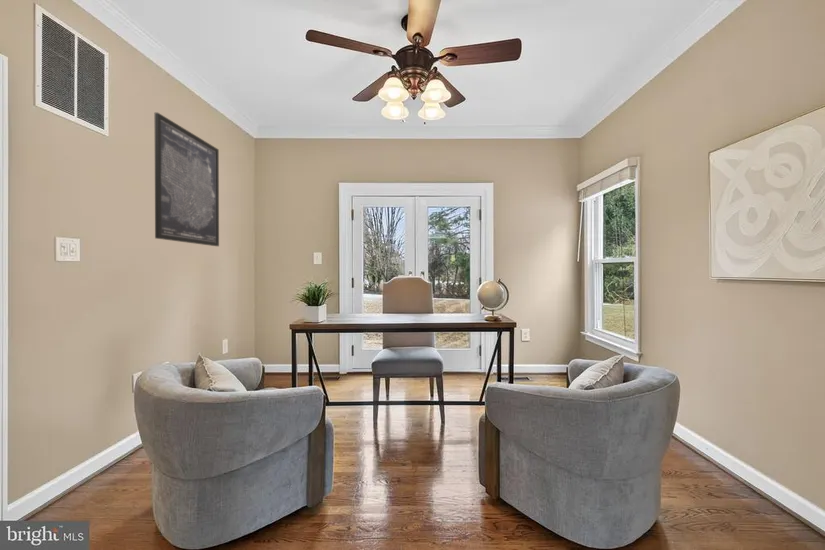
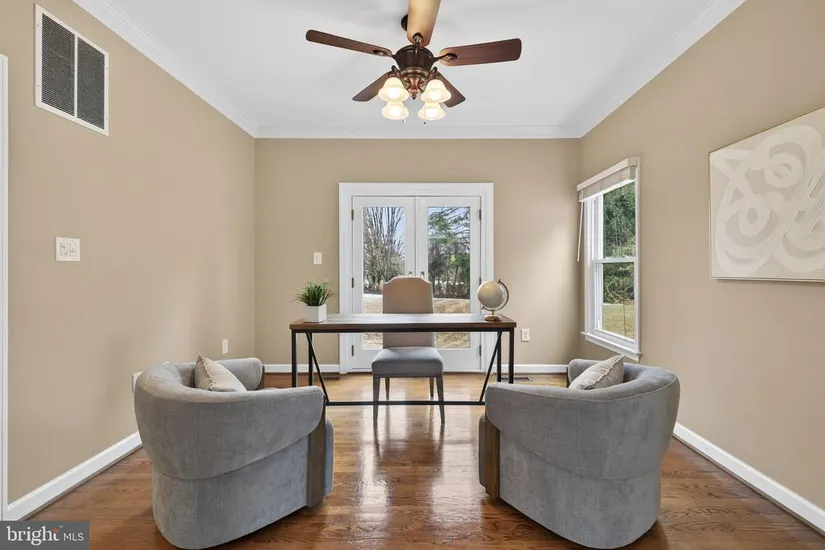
- wall art (190, 188)
